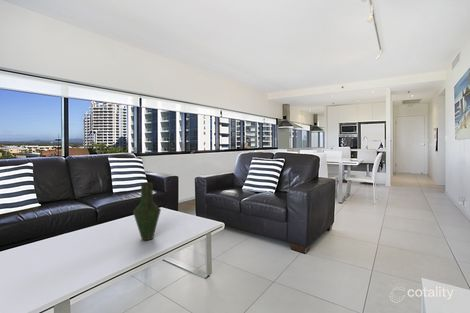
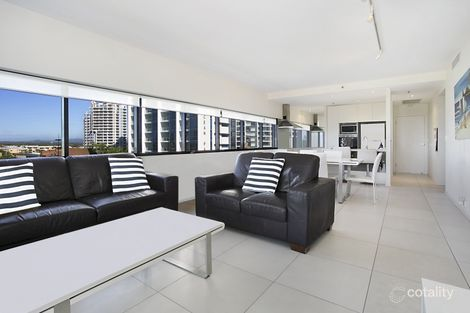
- vase (147, 210)
